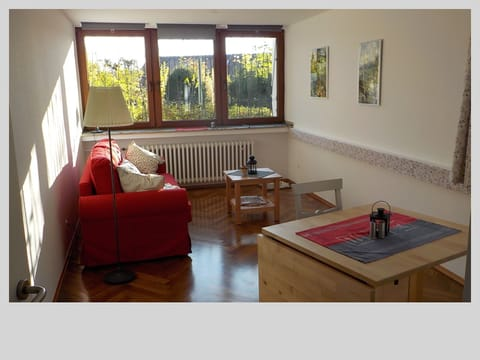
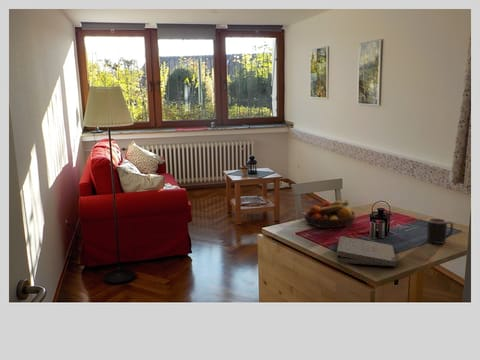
+ mug (440, 230)
+ pizza box (365, 250)
+ fruit bowl (329, 211)
